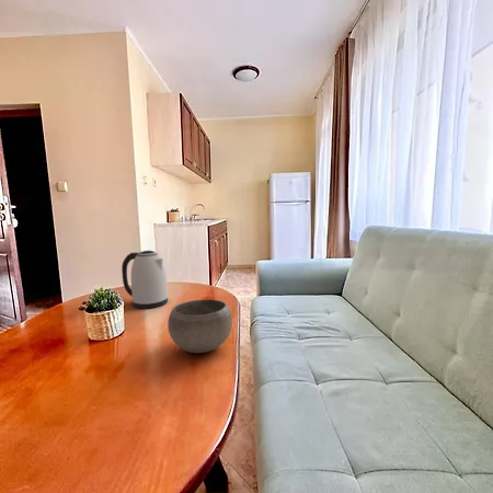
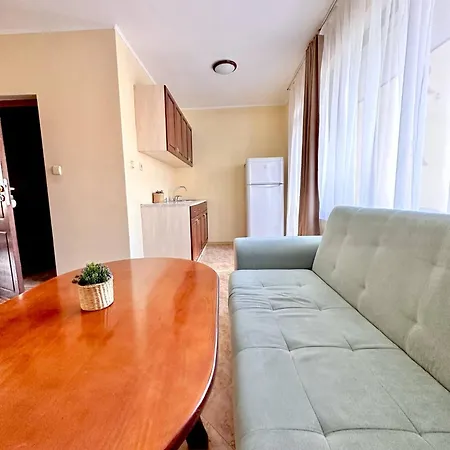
- bowl (200, 326)
- kettle (142, 276)
